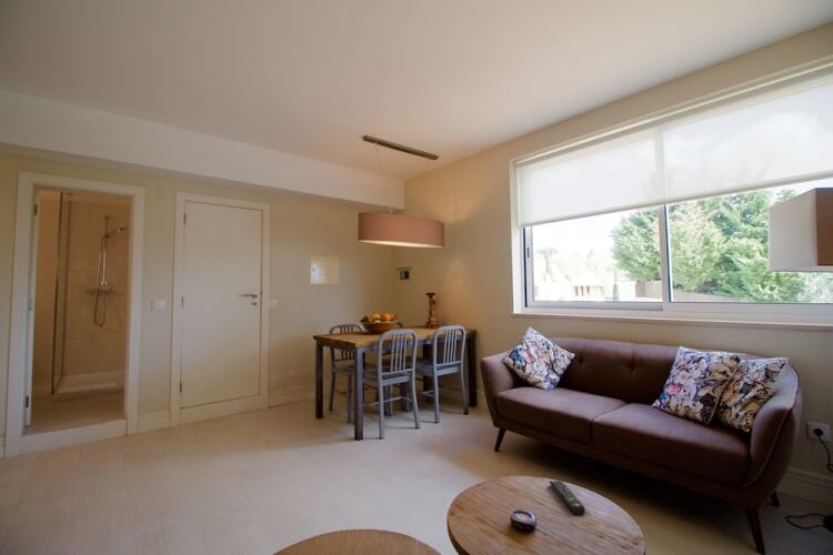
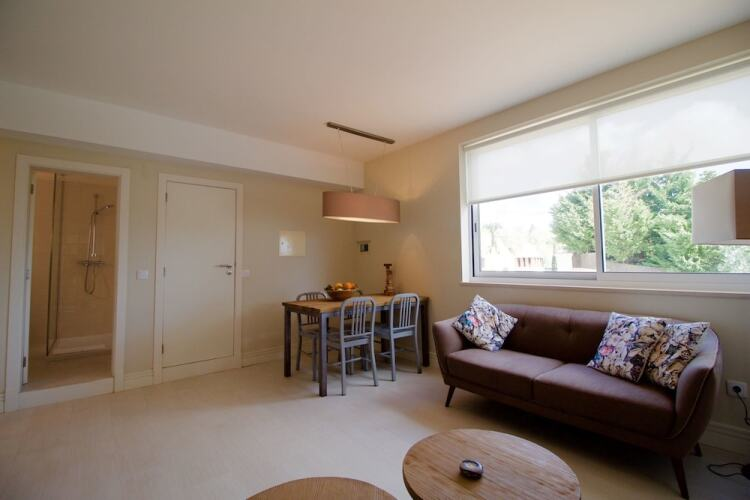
- remote control (565, 495)
